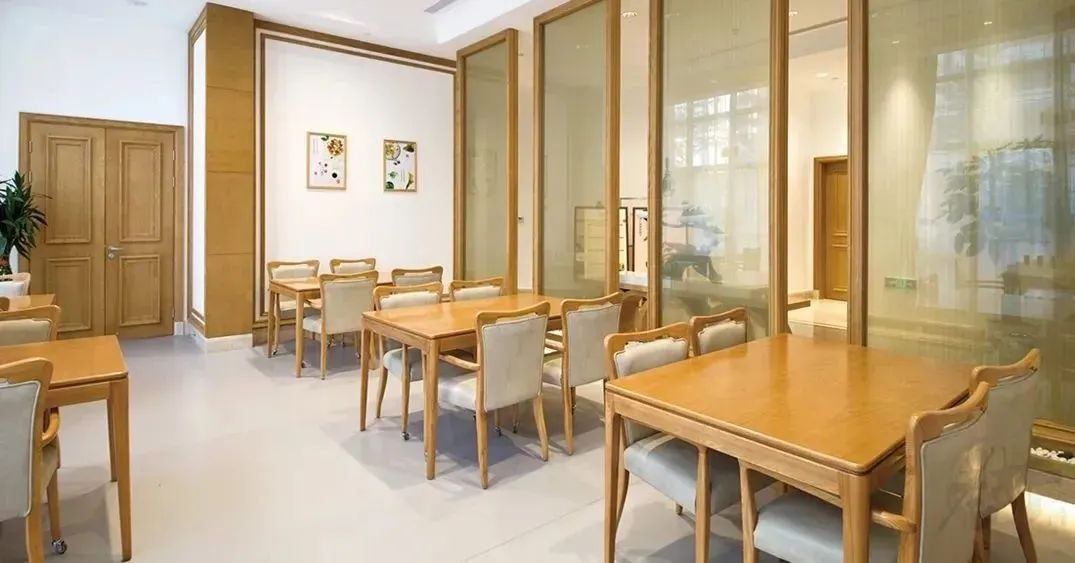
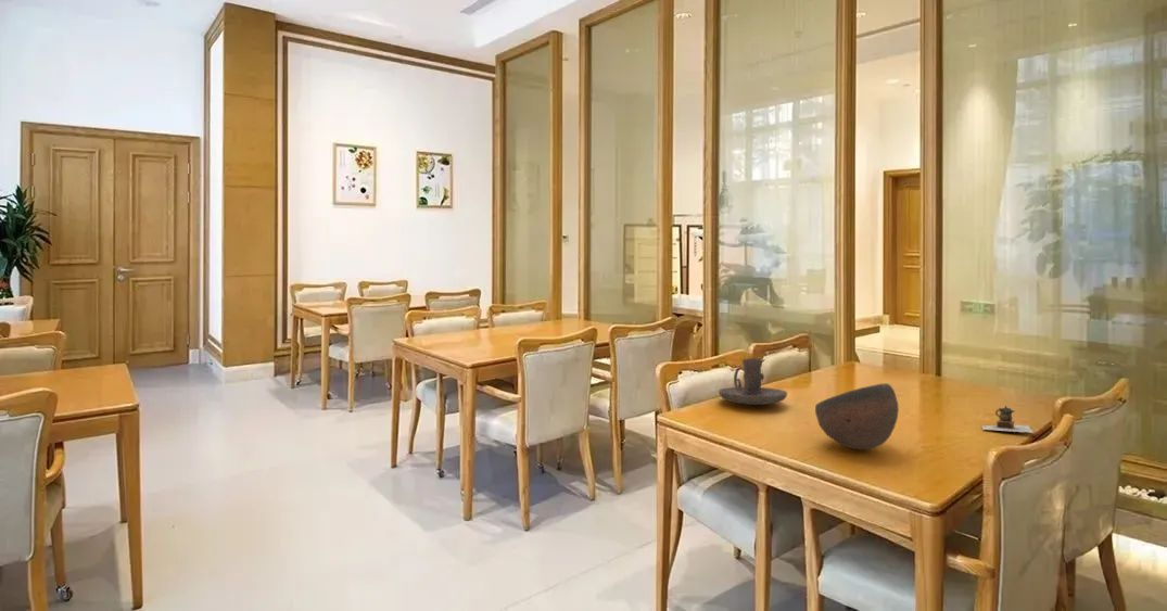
+ candle holder (749, 380)
+ bowl (855, 413)
+ teapot (1005, 416)
